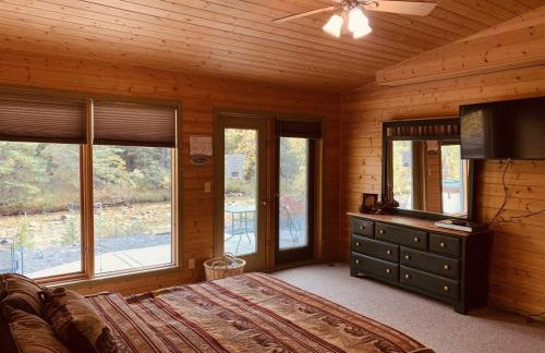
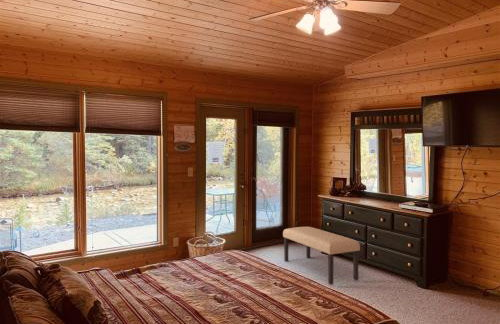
+ bench (319, 250)
